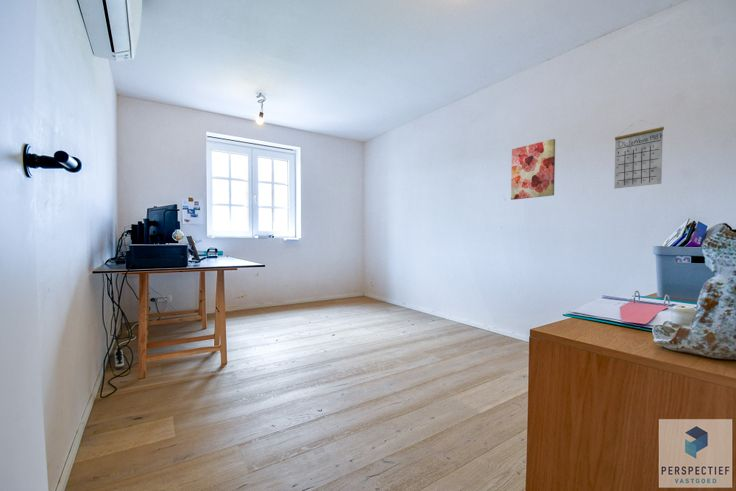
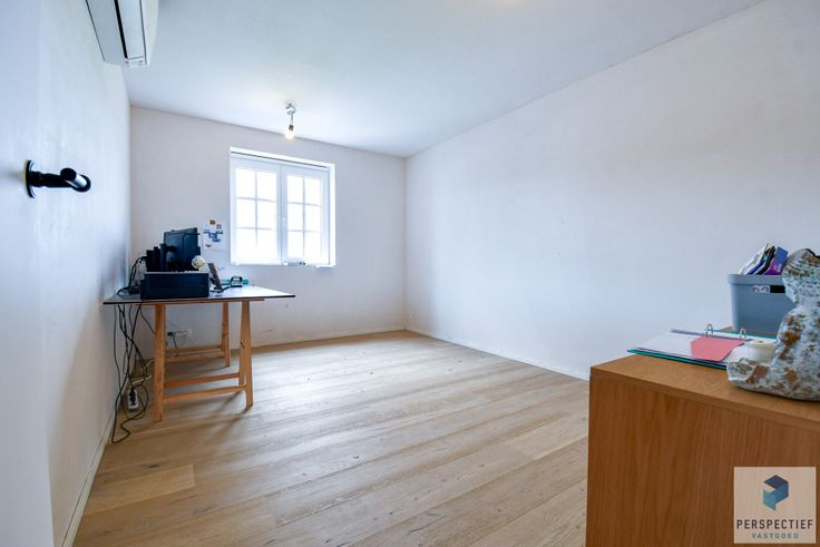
- calendar (637, 152)
- wall art (531, 171)
